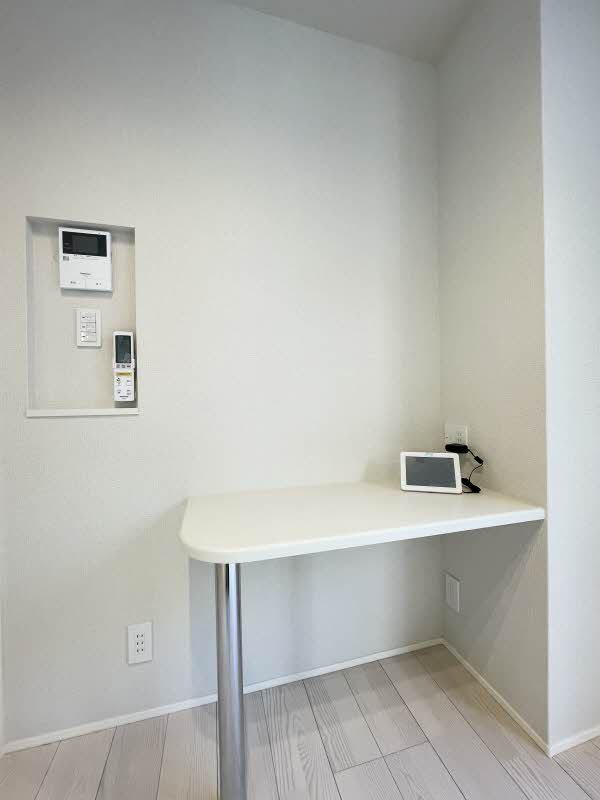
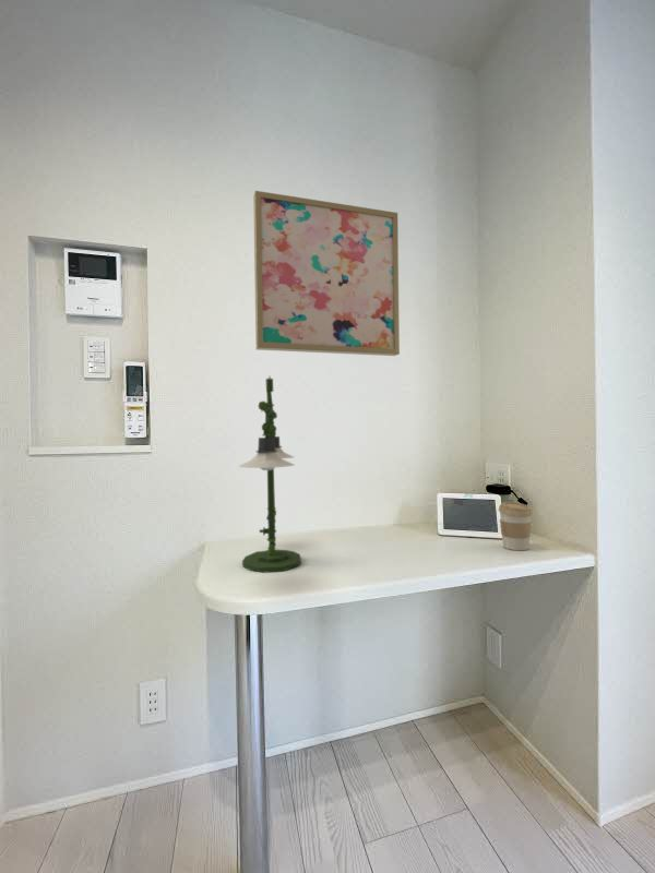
+ coffee cup (515, 525)
+ wall art (329, 278)
+ desk lamp (271, 469)
